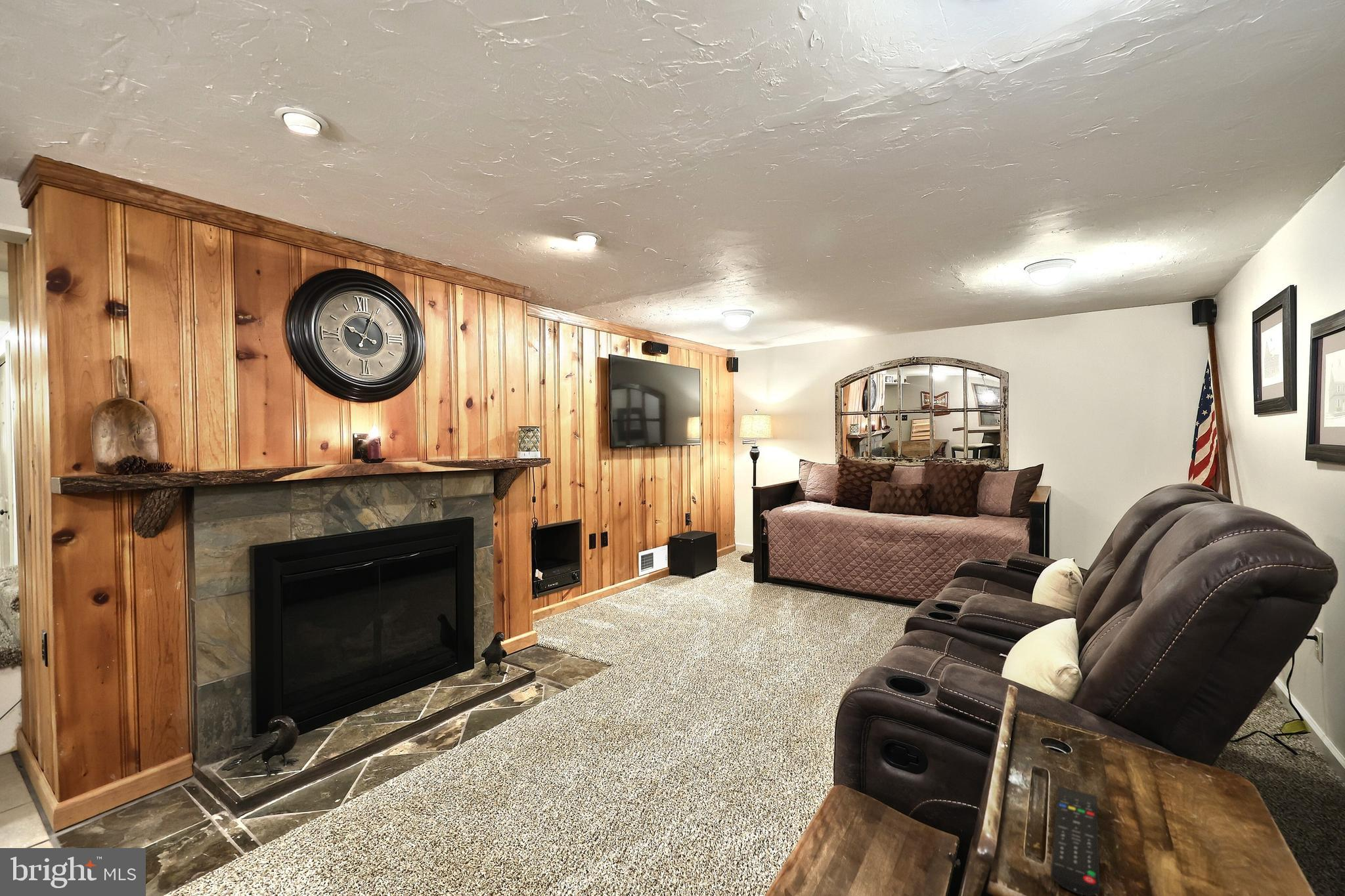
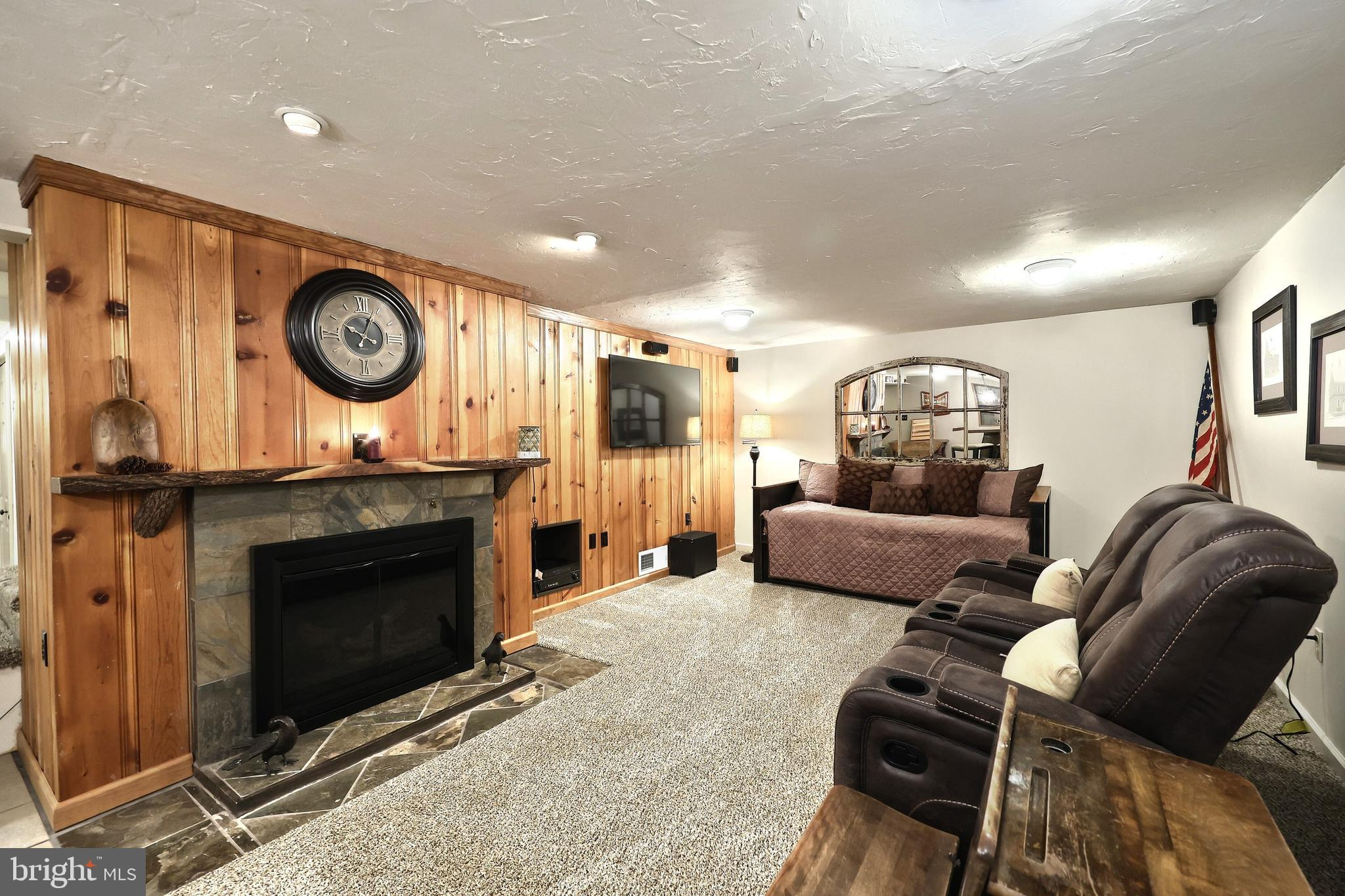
- remote control (1076, 836)
